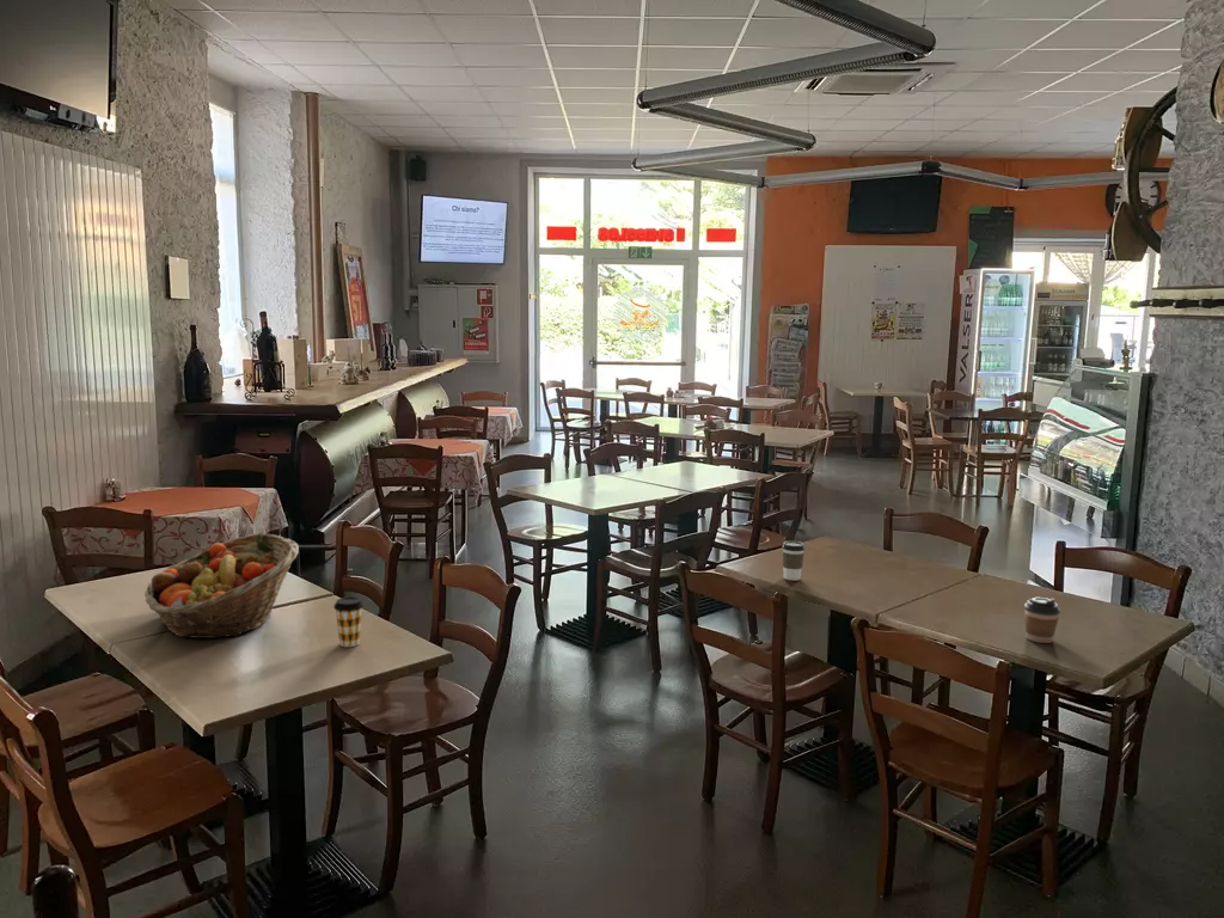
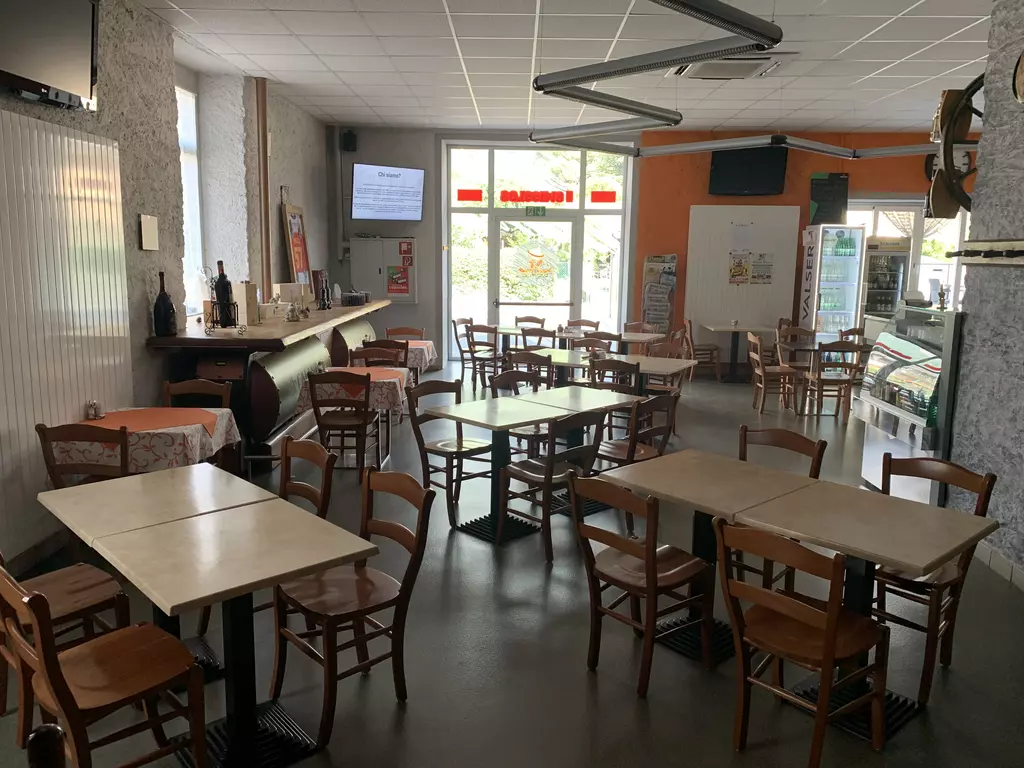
- coffee cup (349, 622)
- coffee cup (792, 561)
- fruit basket (224, 582)
- coffee cup (1041, 618)
